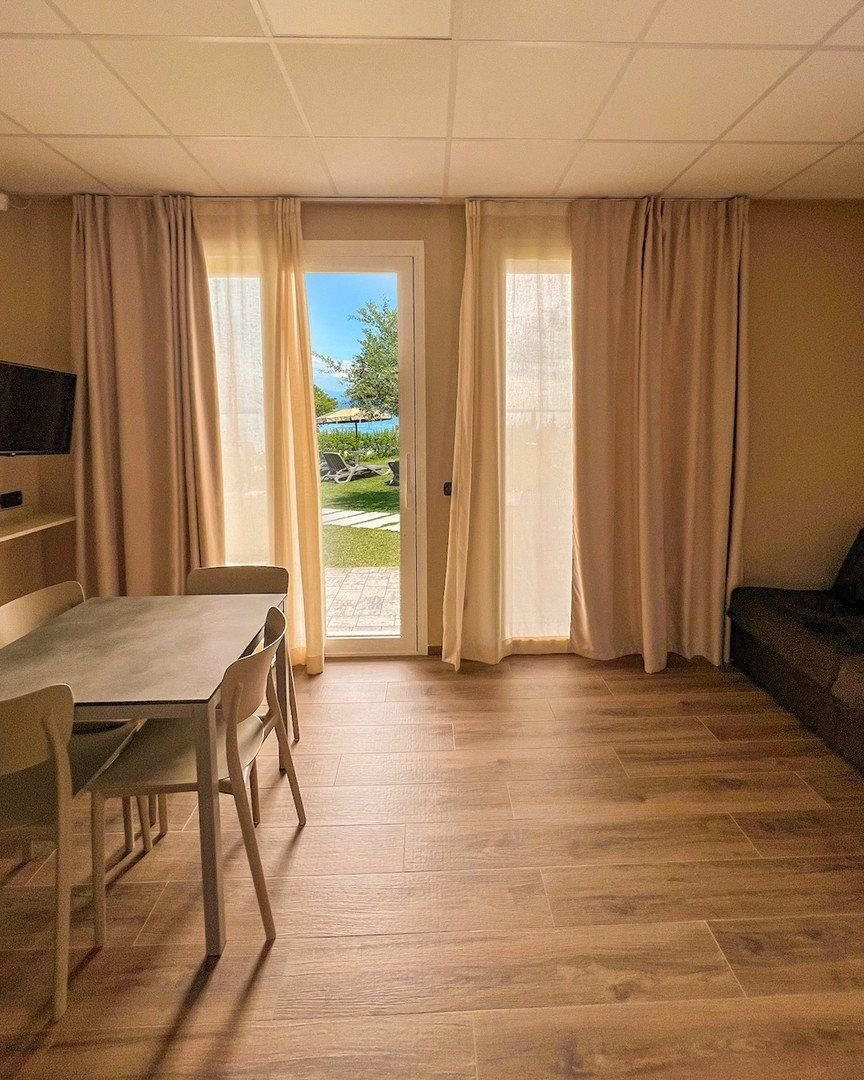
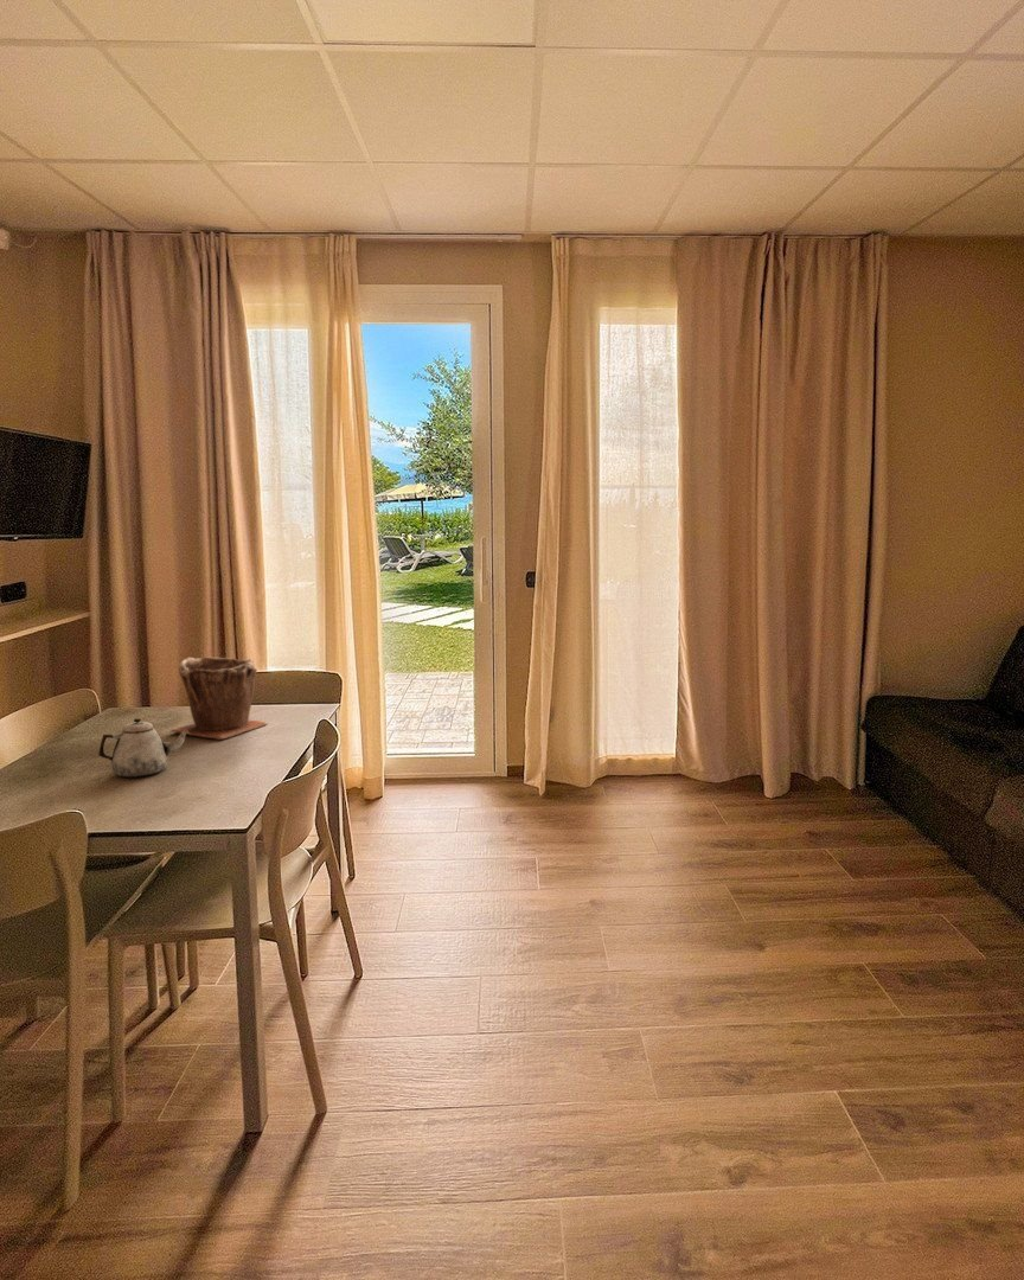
+ teapot (145, 744)
+ plant pot (218, 693)
